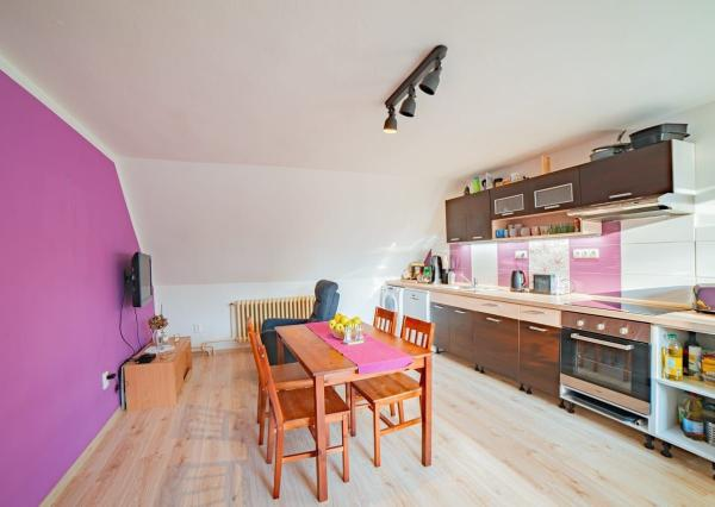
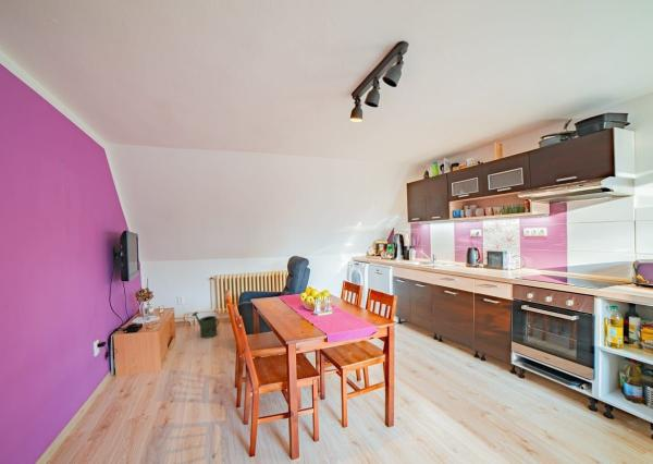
+ watering can (206, 323)
